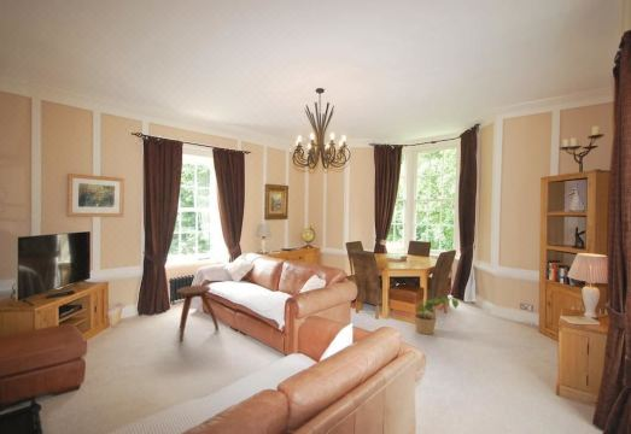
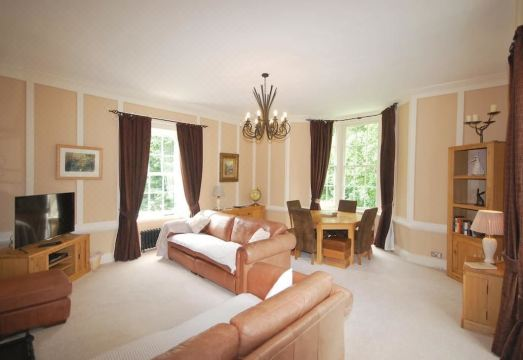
- stool (188, 310)
- potted plant (433, 316)
